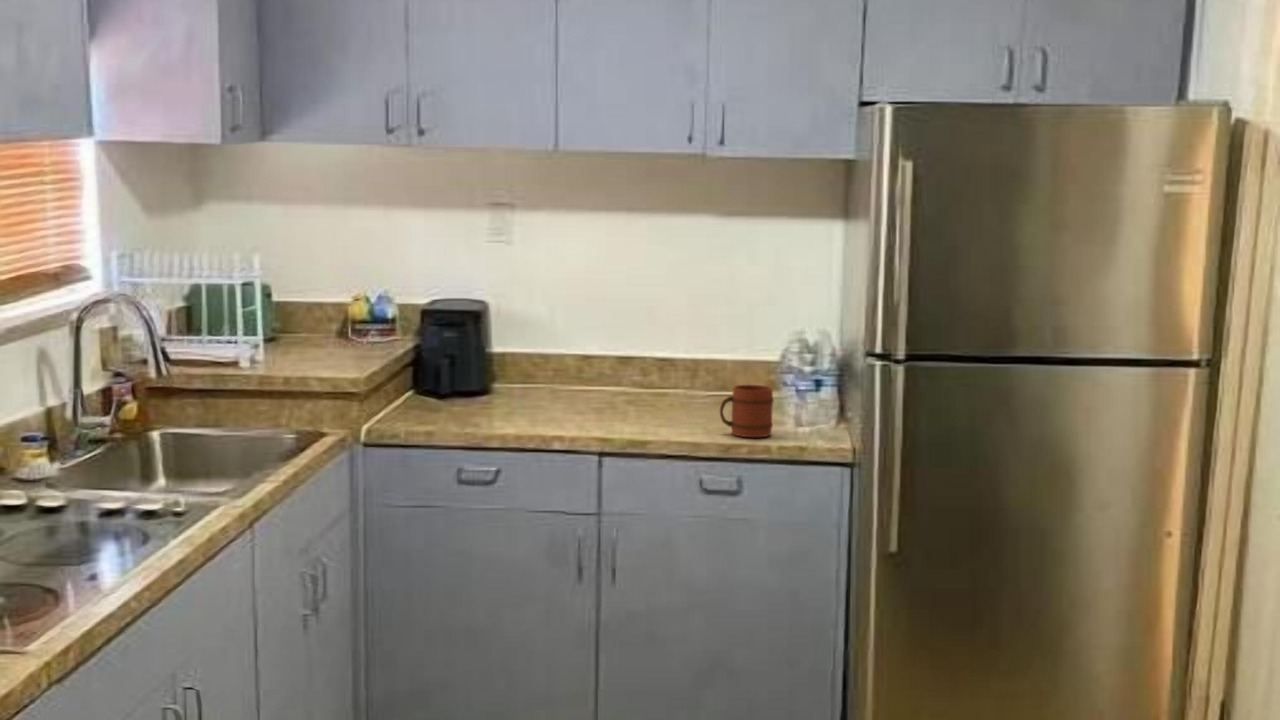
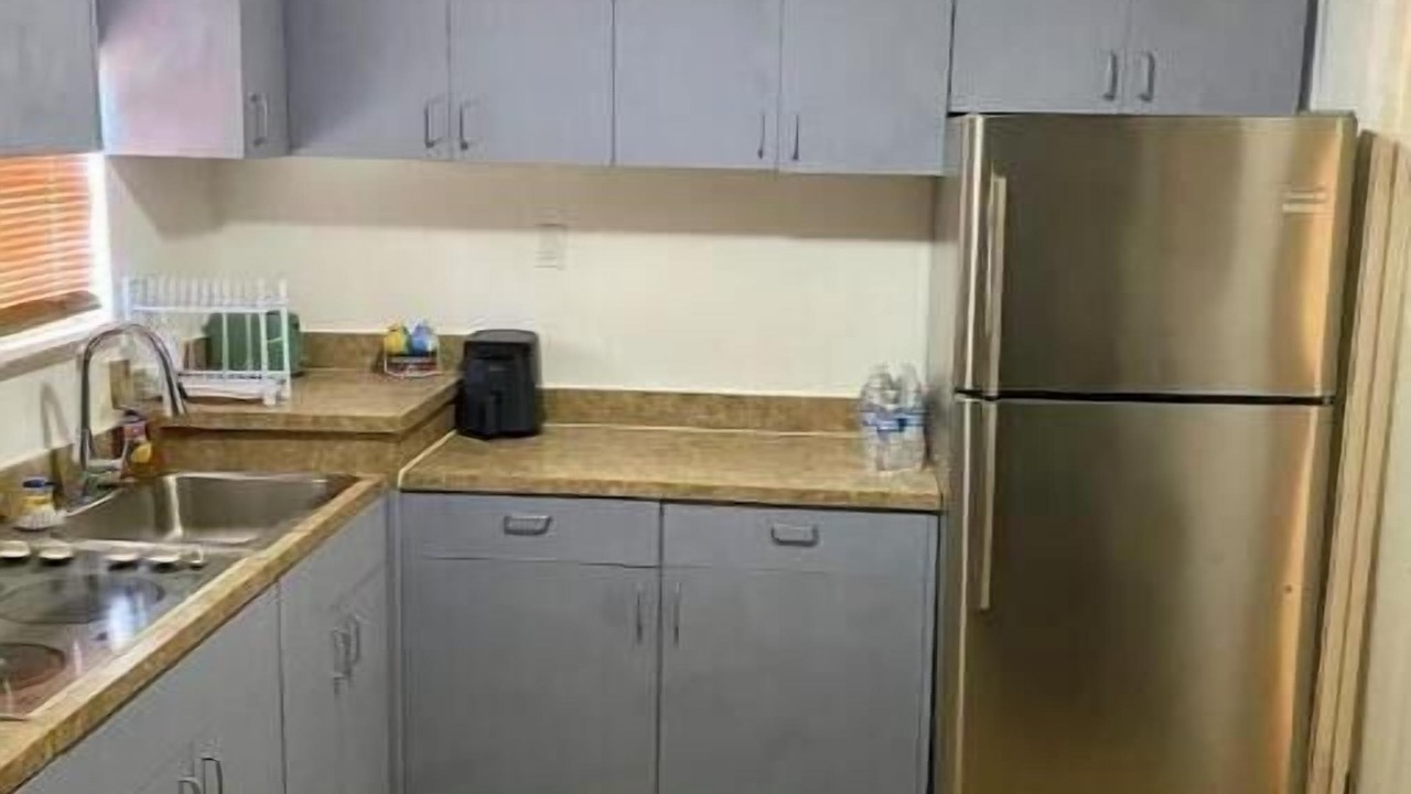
- mug (746, 410)
